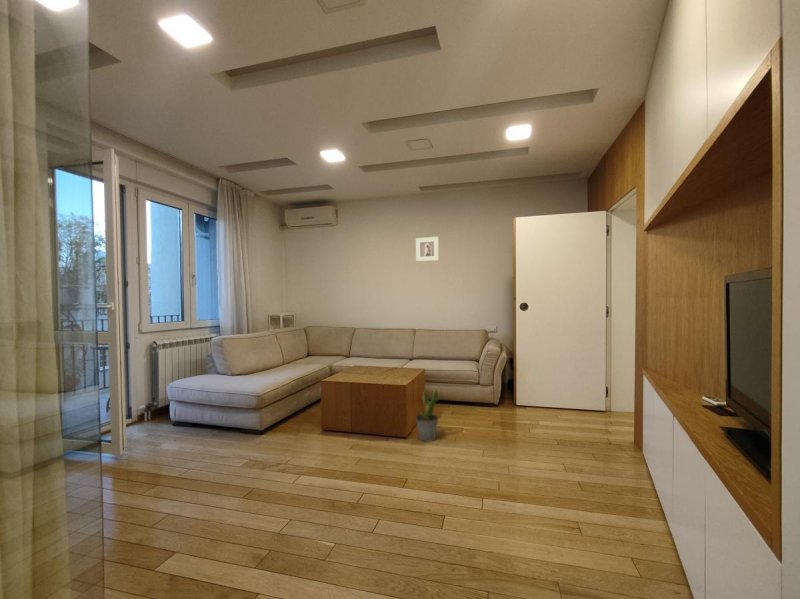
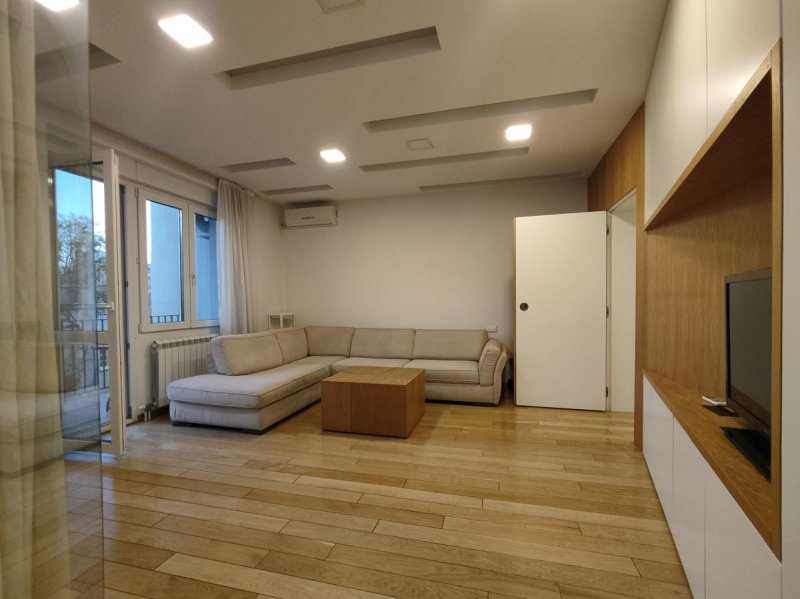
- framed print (427, 249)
- potted plant (426, 413)
